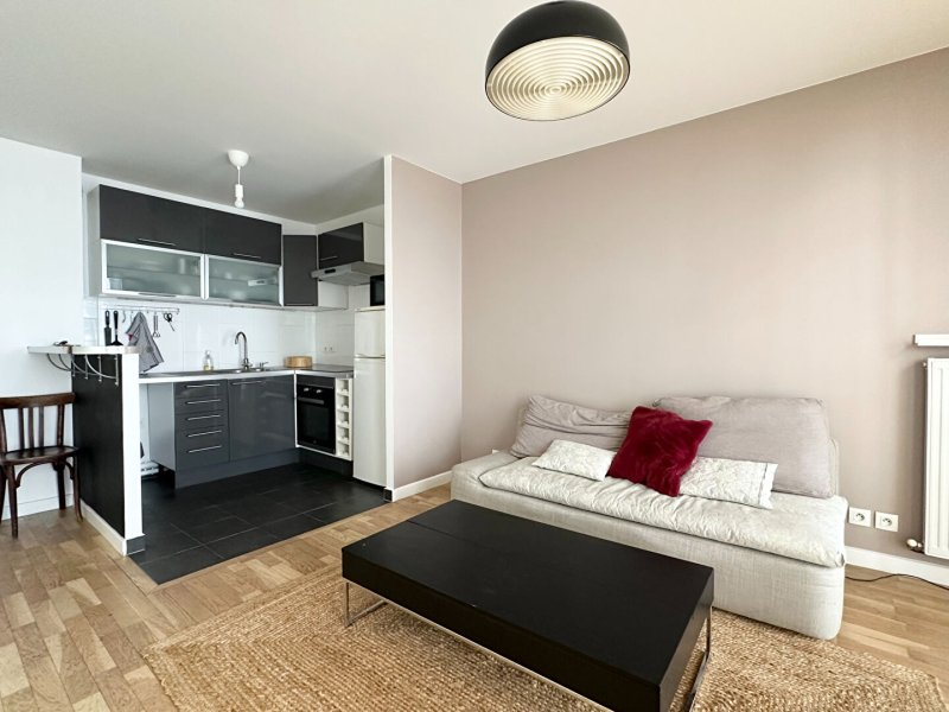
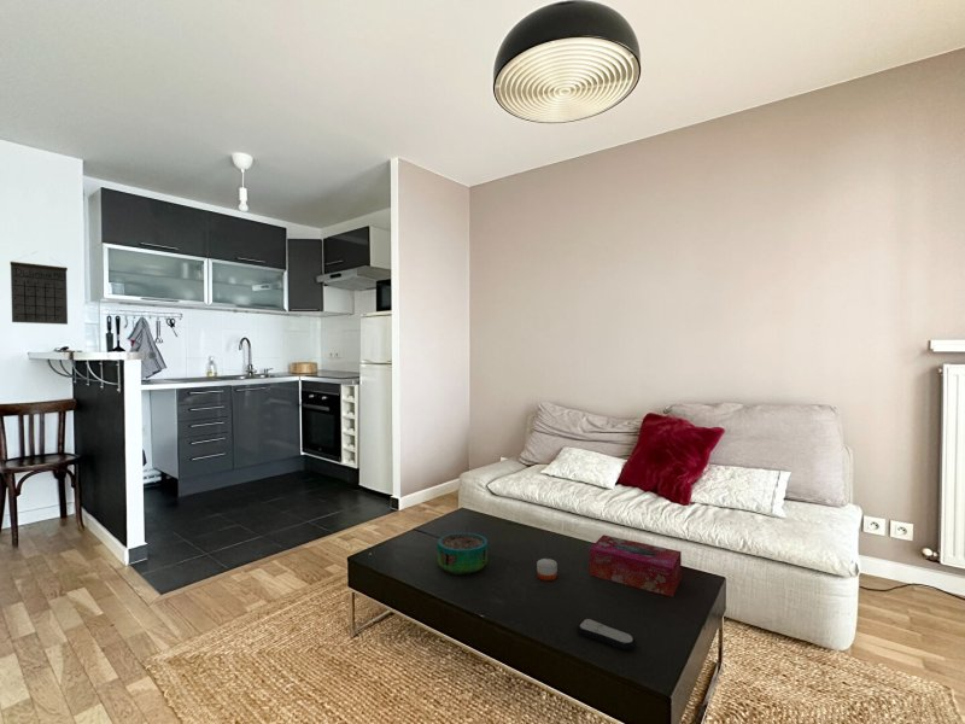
+ tissue box (634, 562)
+ remote control (606, 634)
+ calendar (40, 286)
+ candle (546, 562)
+ decorative bowl (462, 553)
